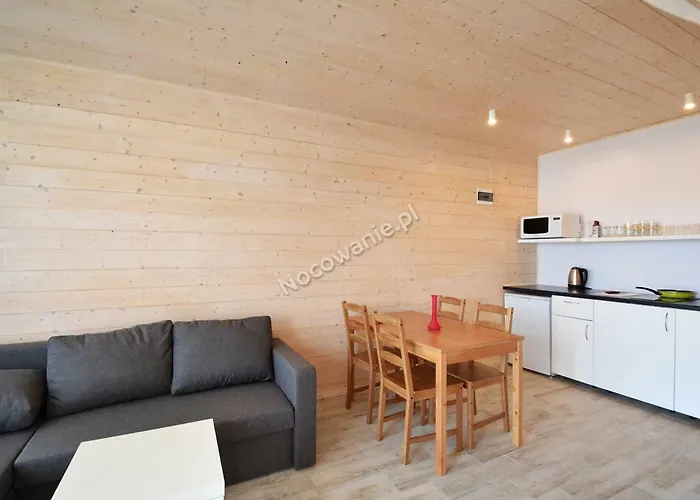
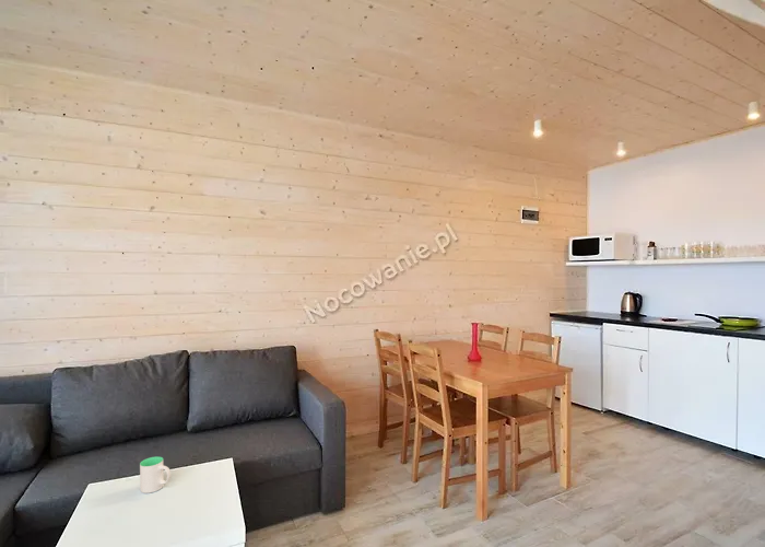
+ mug (156, 474)
